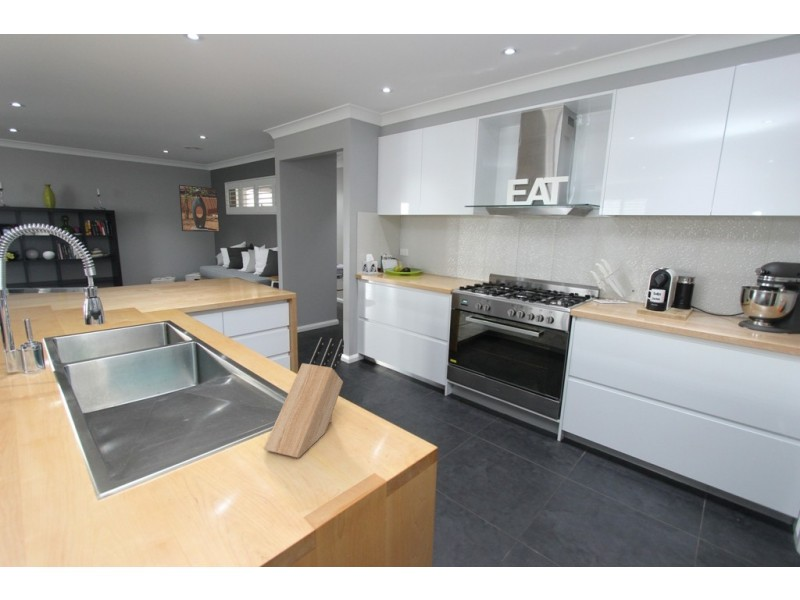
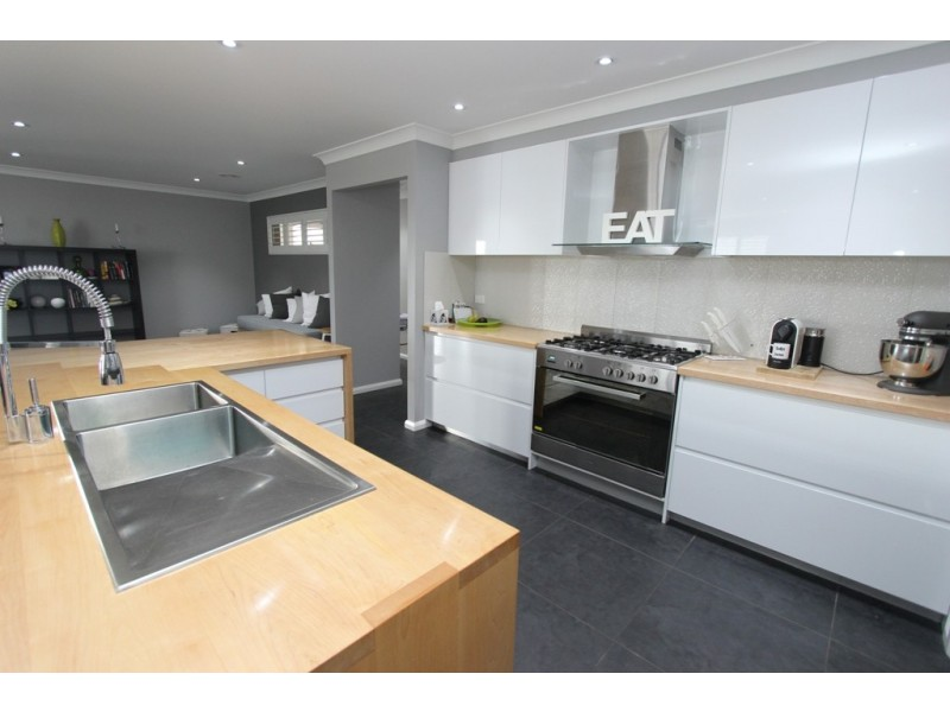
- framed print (200, 209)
- knife block (310, 389)
